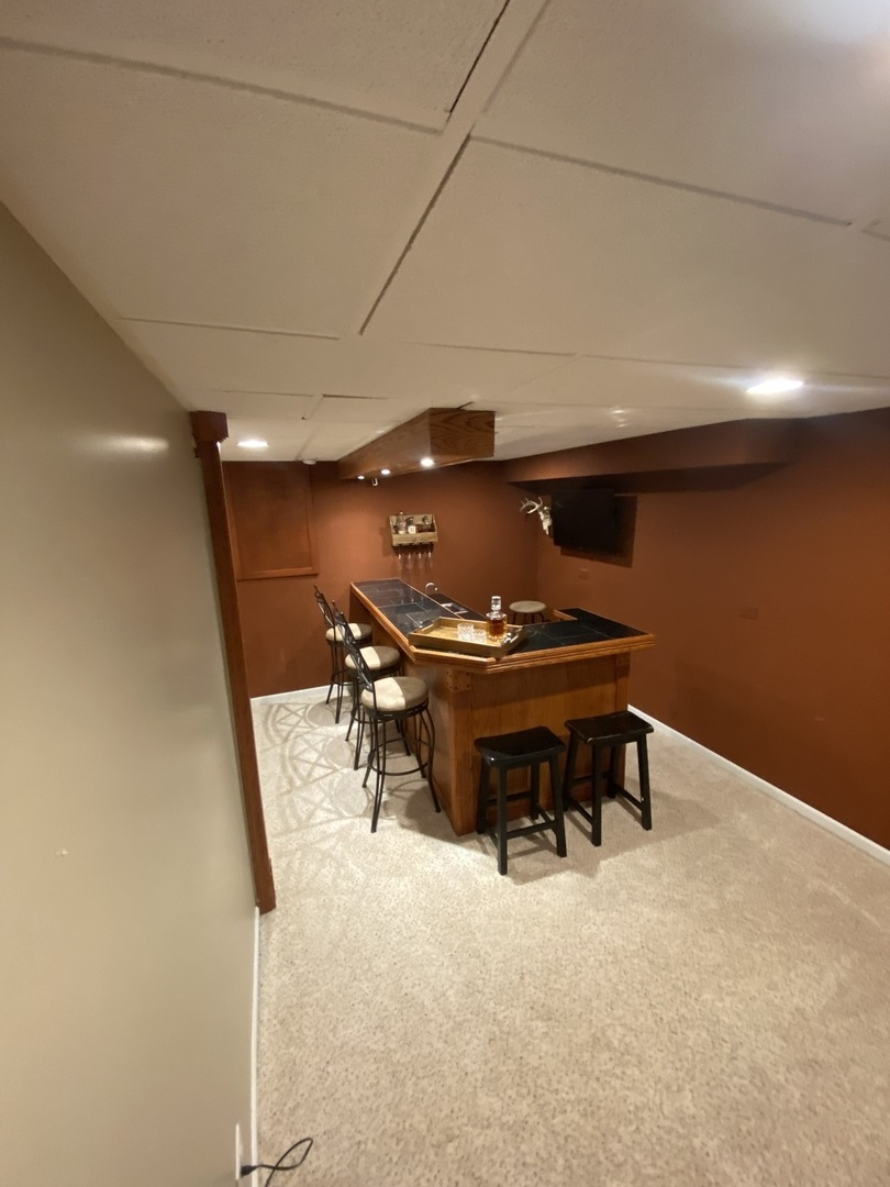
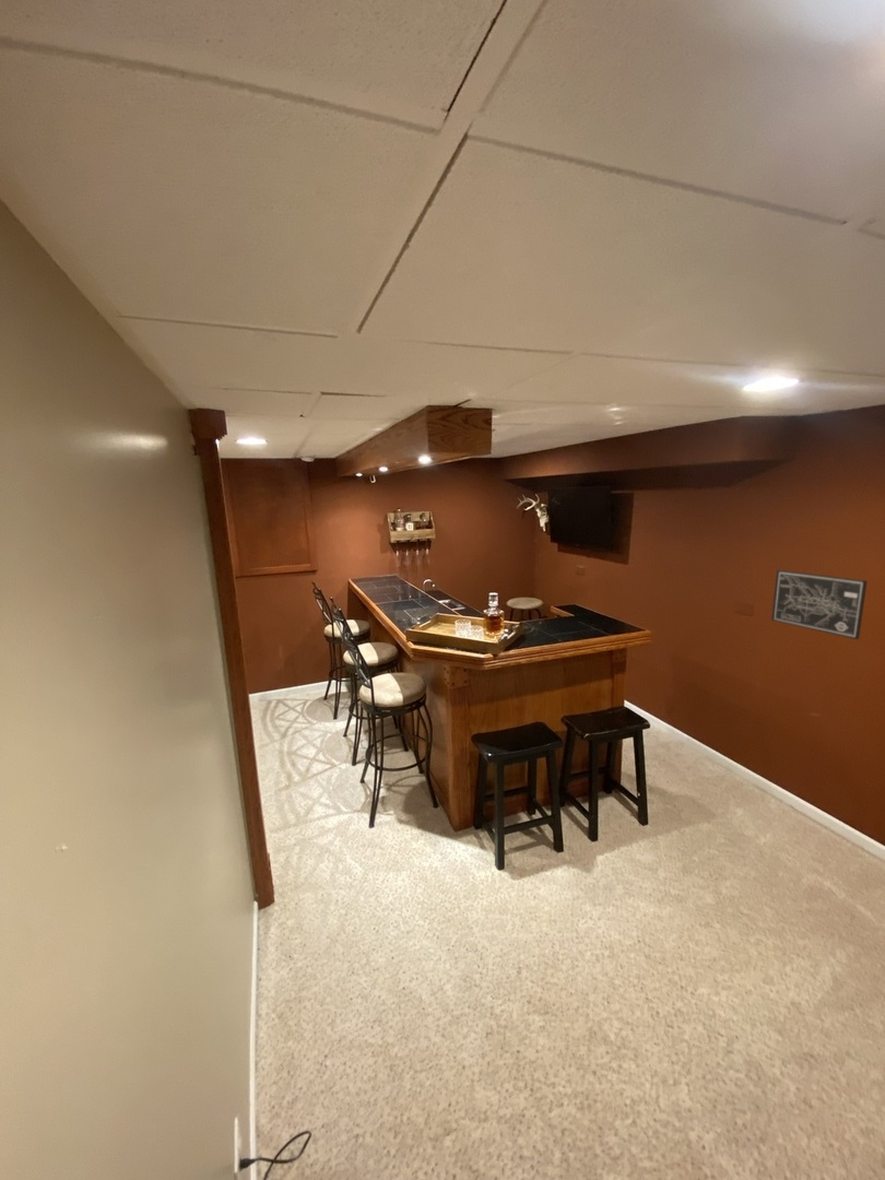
+ wall art (815, 602)
